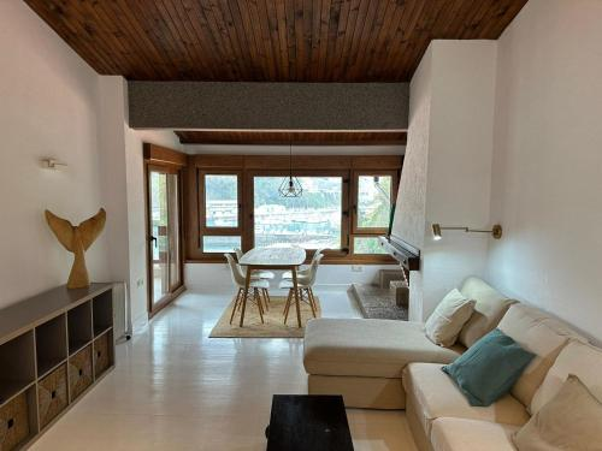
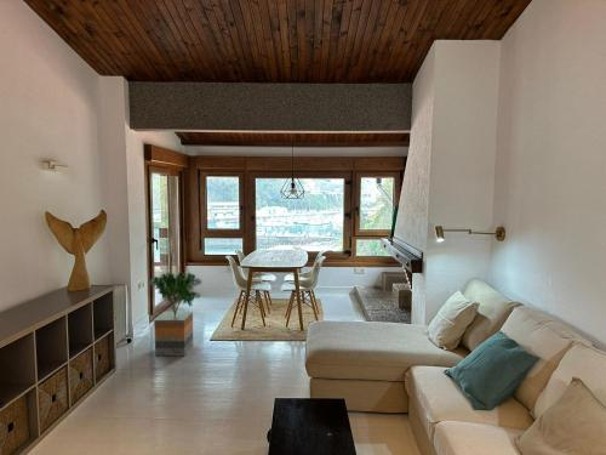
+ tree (176, 311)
